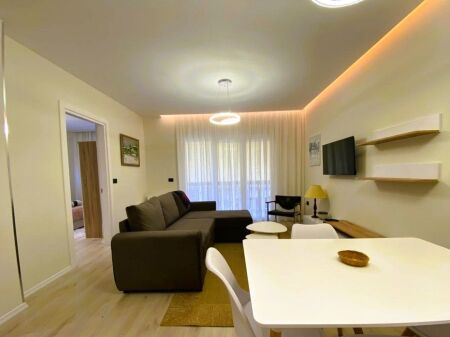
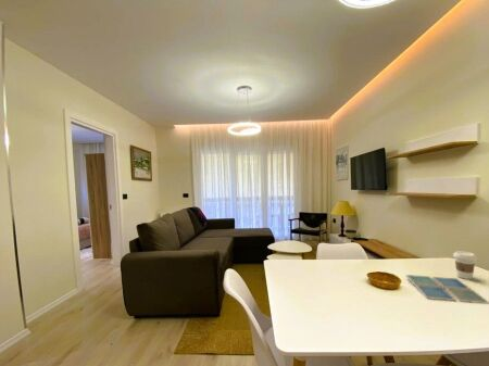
+ drink coaster (442, 288)
+ coffee cup (464, 265)
